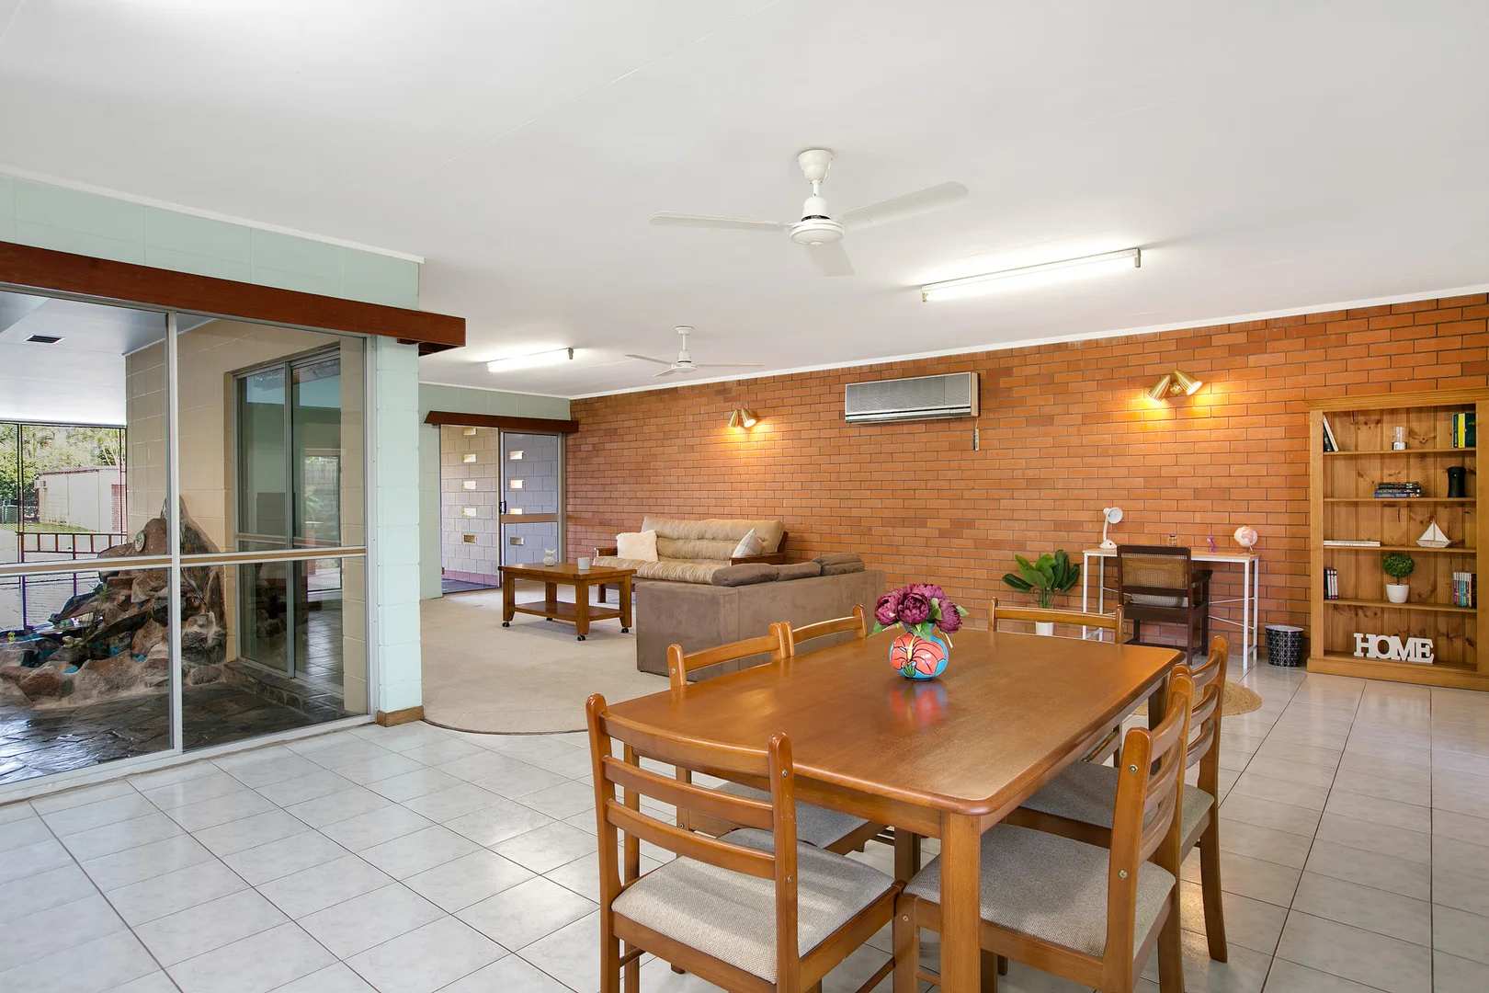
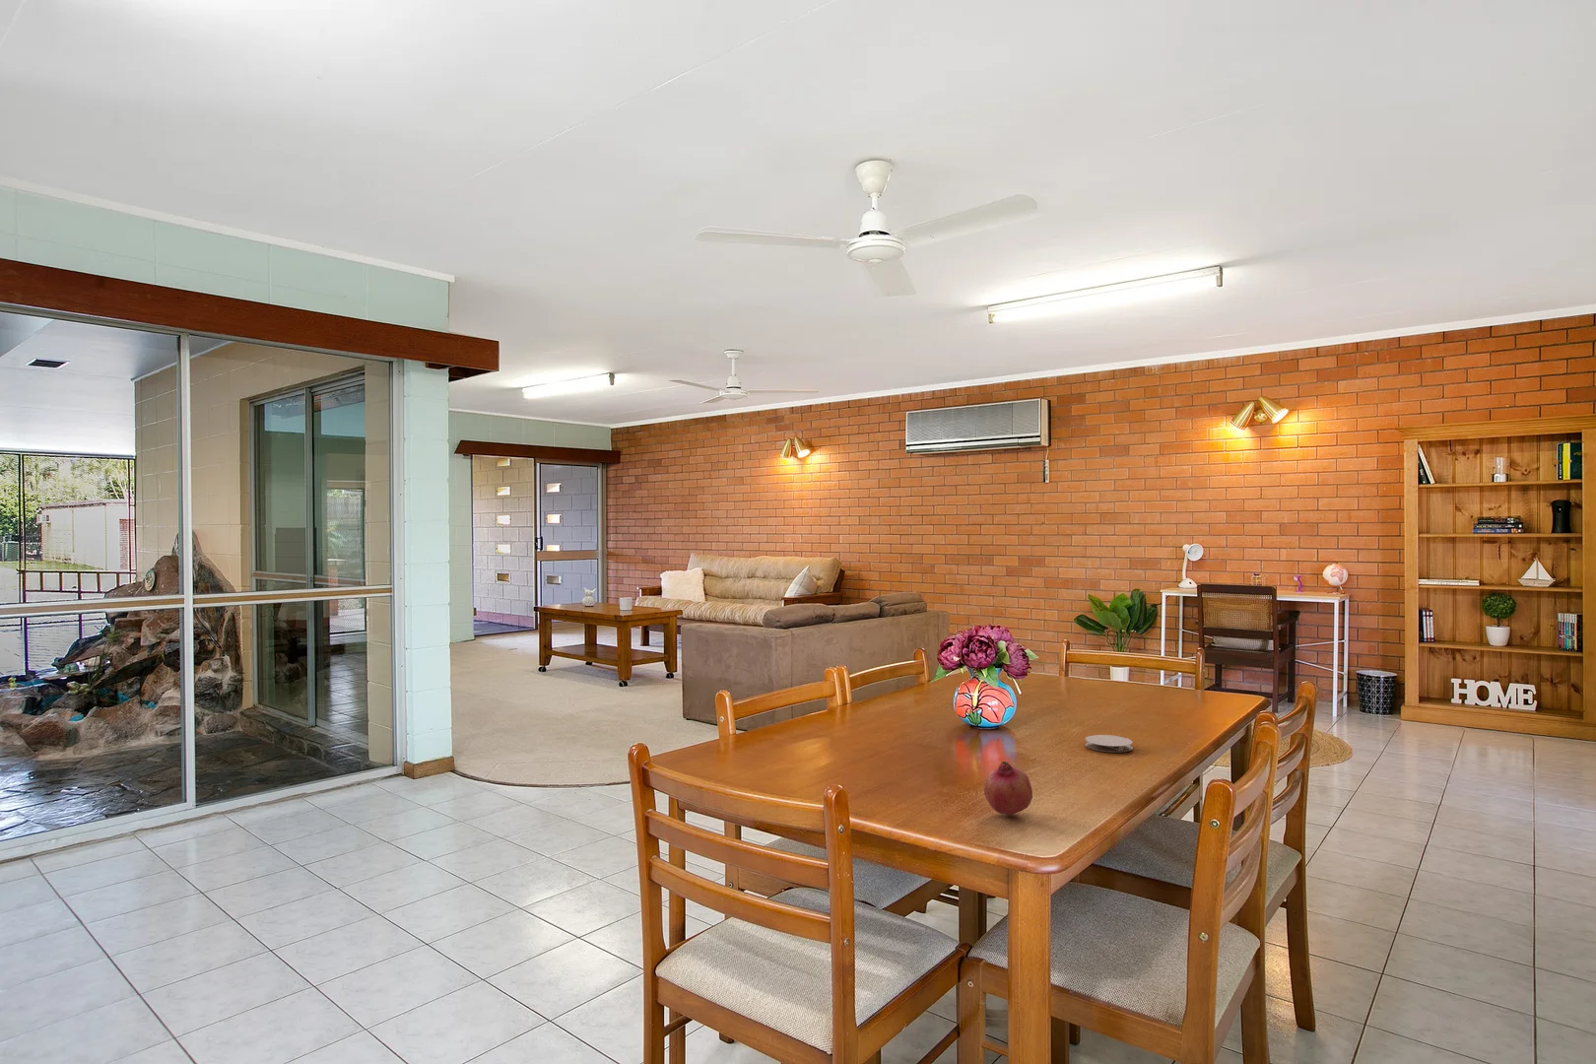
+ coaster (1108, 743)
+ fruit (1008, 786)
